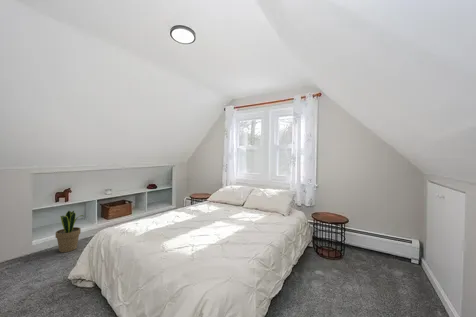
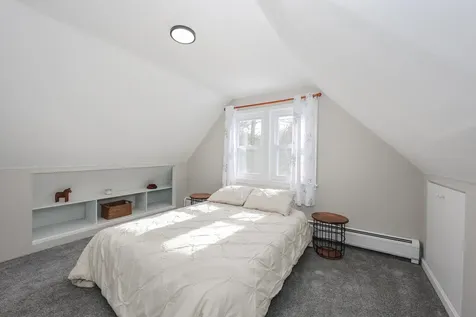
- potted plant (70, 229)
